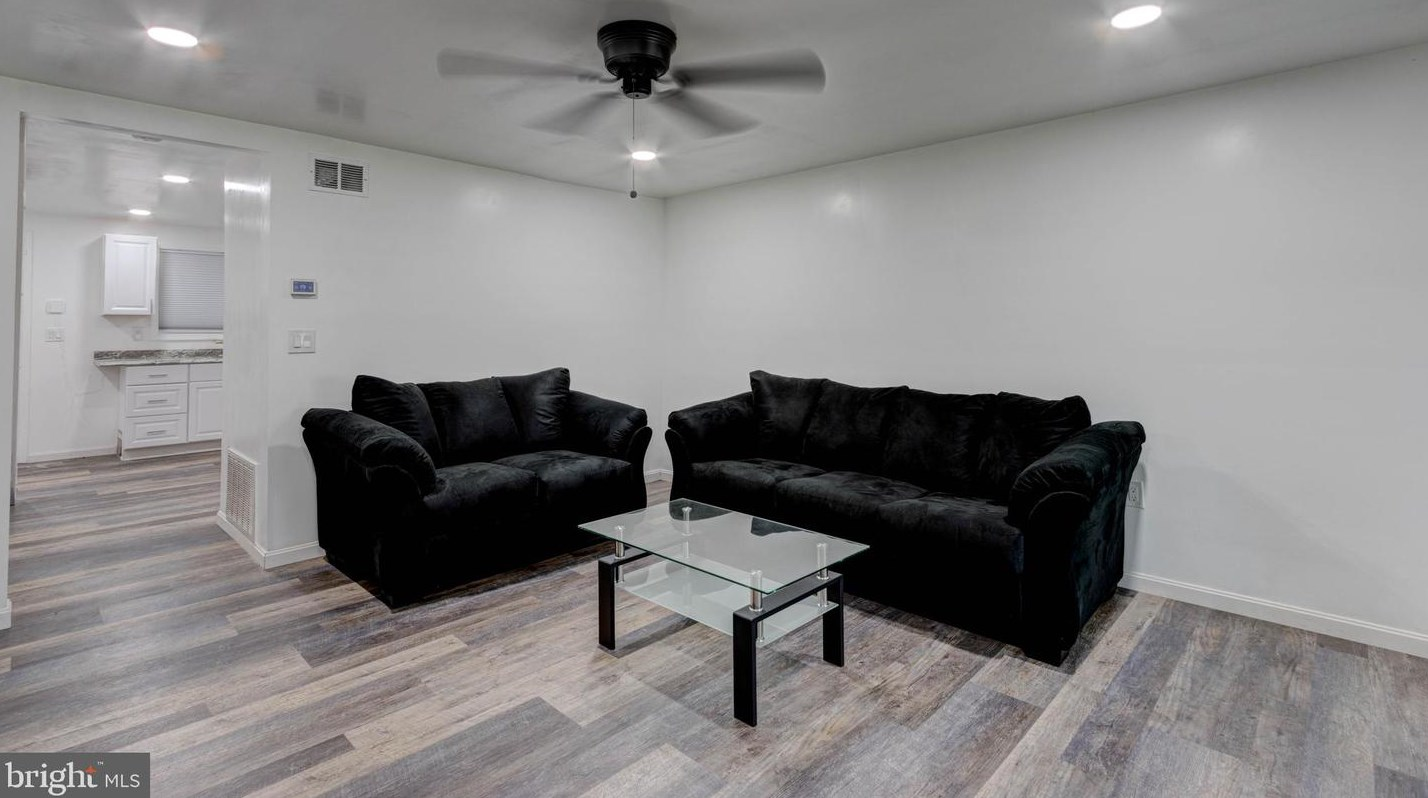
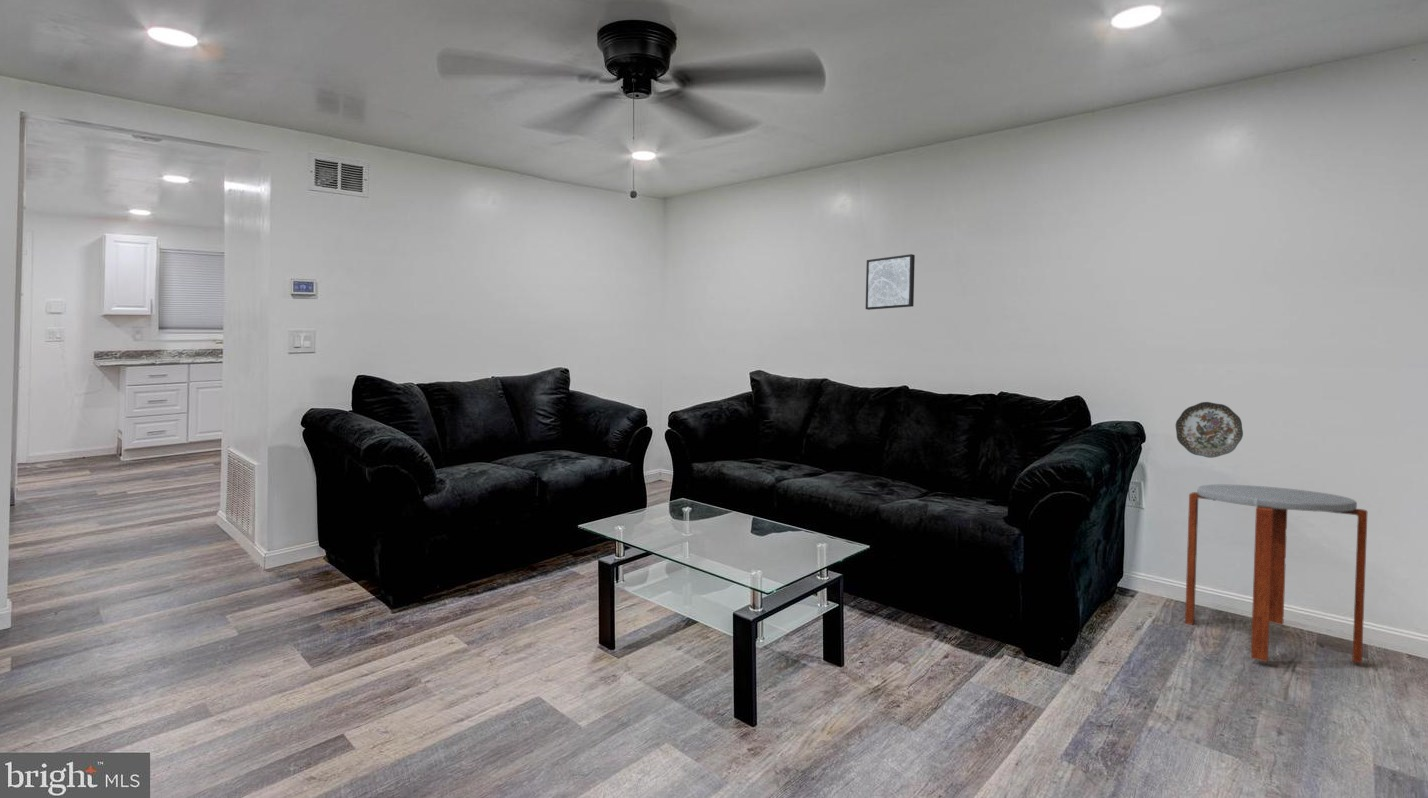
+ wall art (889, 282)
+ side table (1270, 567)
+ decorative plate (1208, 429)
